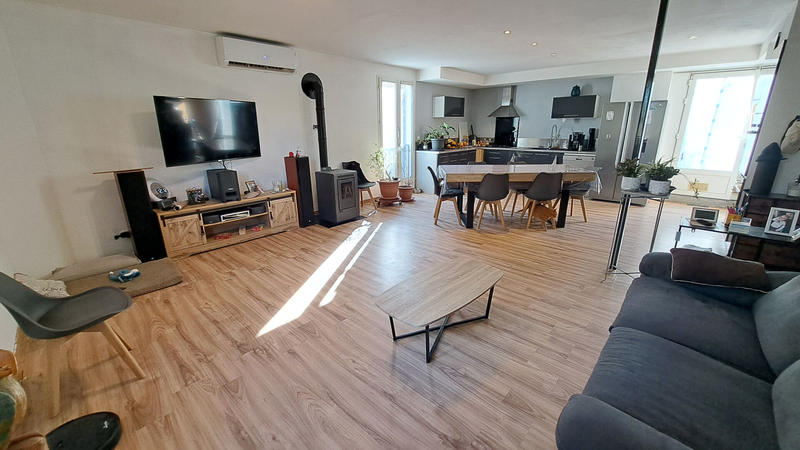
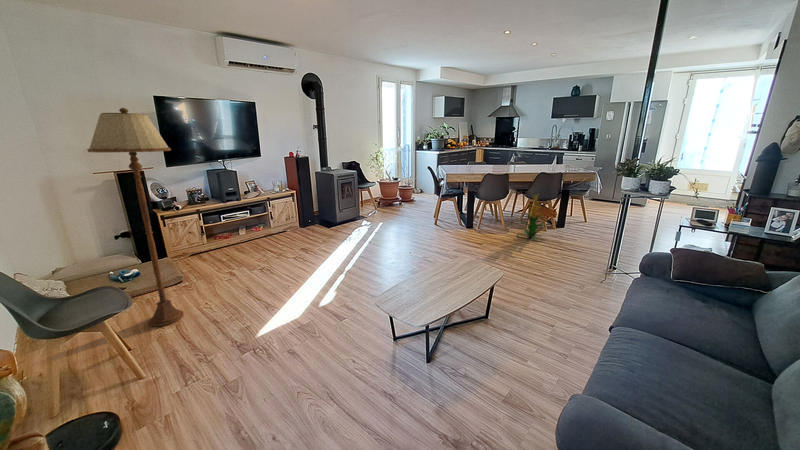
+ indoor plant (533, 215)
+ floor lamp (146, 222)
